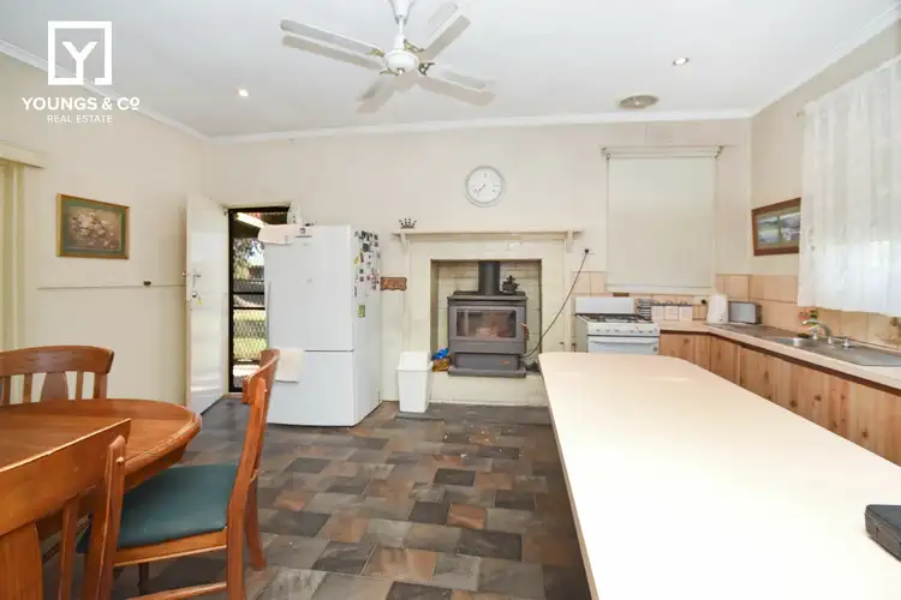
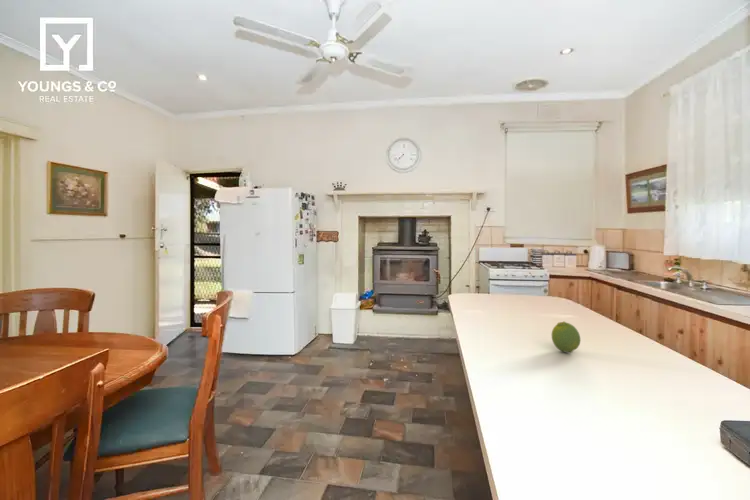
+ fruit (565, 336)
